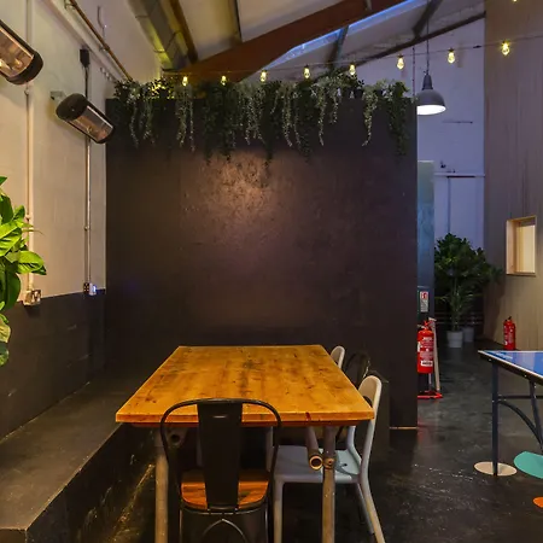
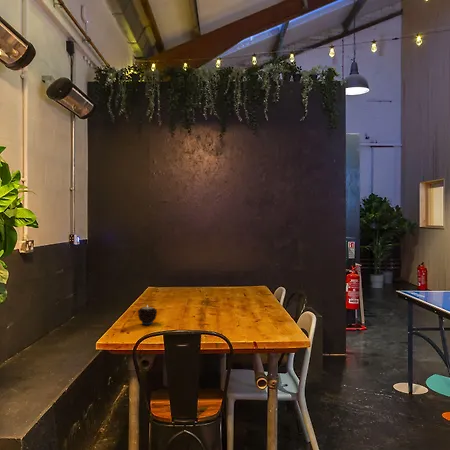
+ candle (147, 313)
